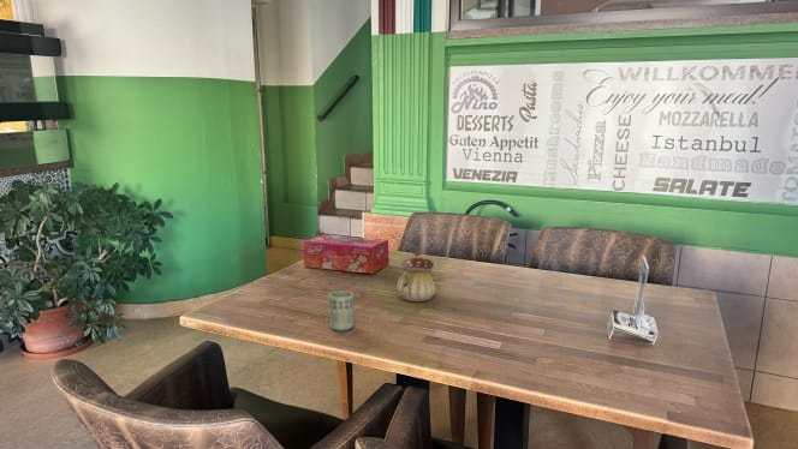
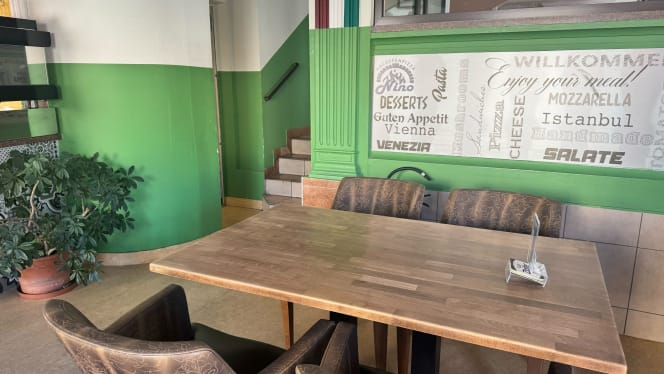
- teapot (415, 275)
- cup (341, 310)
- tissue box (346, 252)
